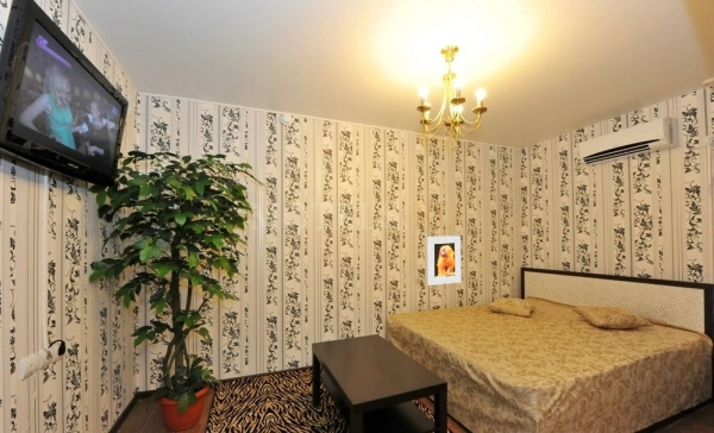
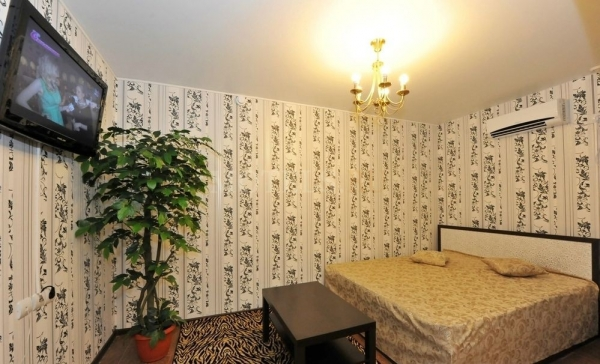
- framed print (444, 259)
